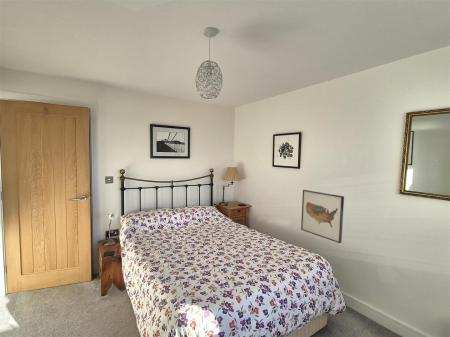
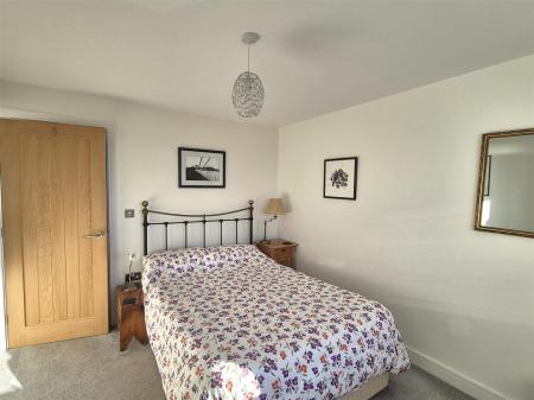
- wall art (320, 214)
